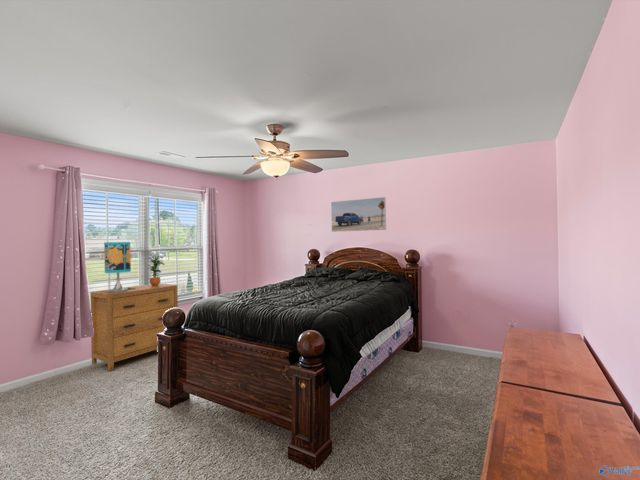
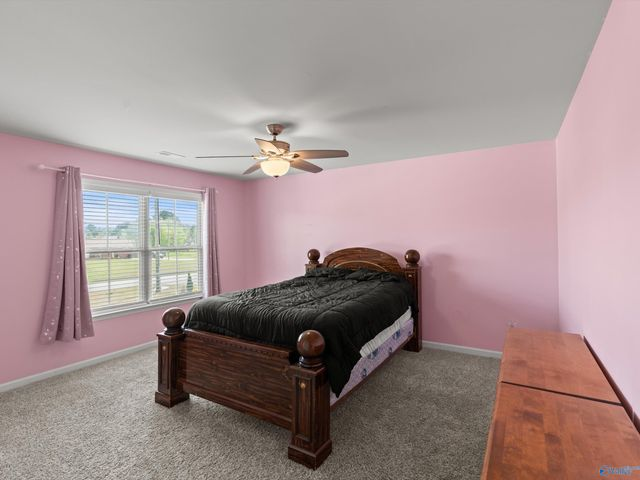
- potted plant (156, 270)
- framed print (357, 215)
- dresser (137, 322)
- table lamp (118, 266)
